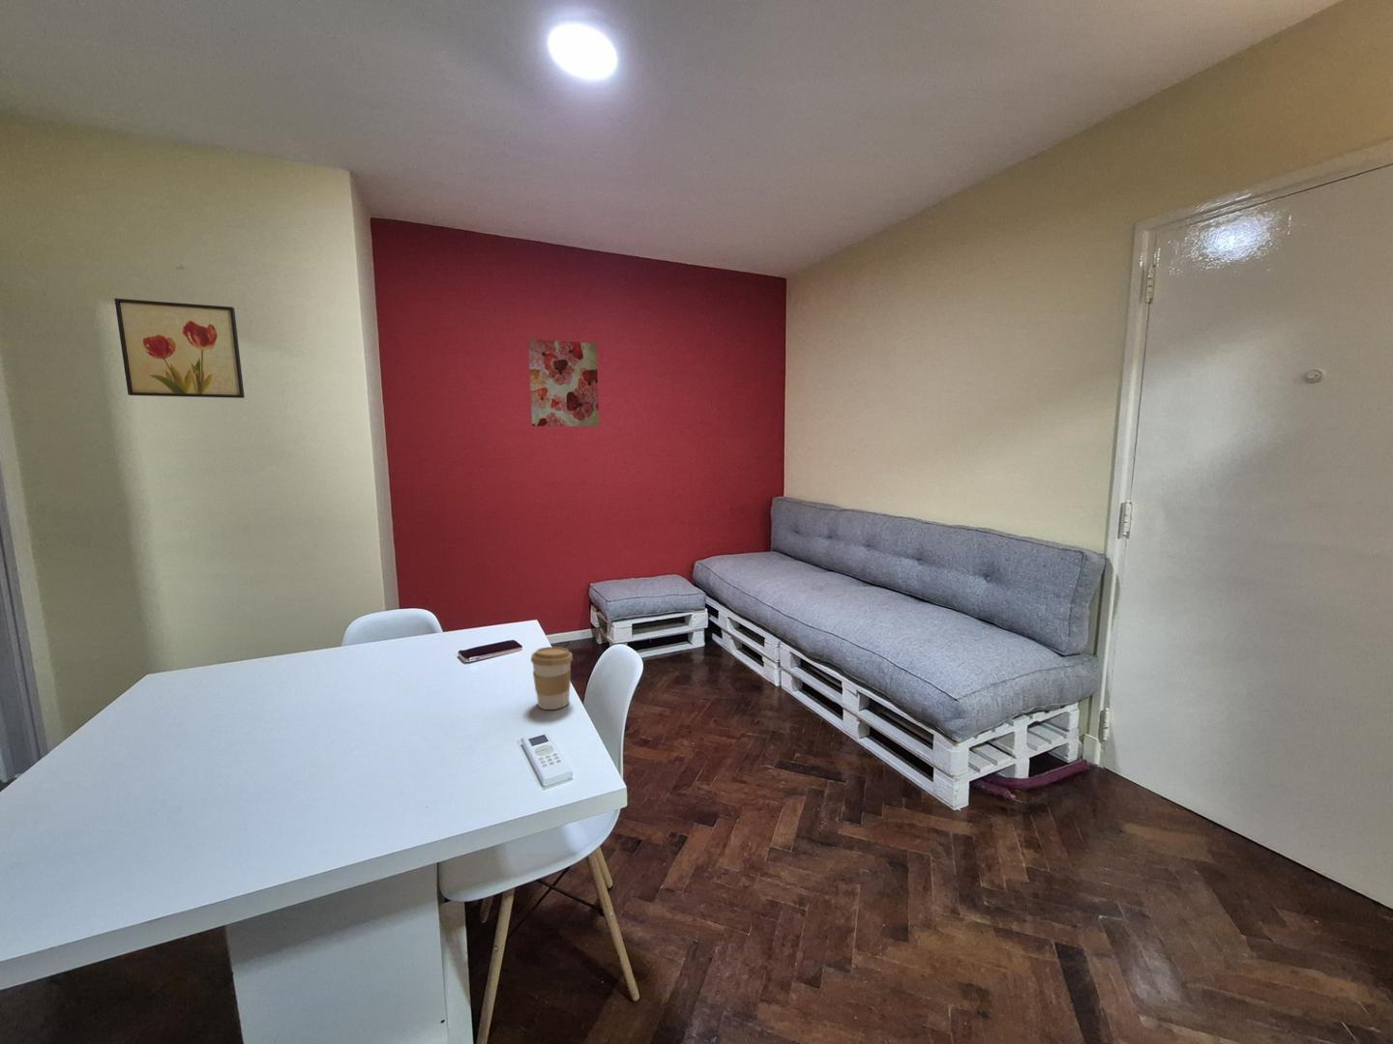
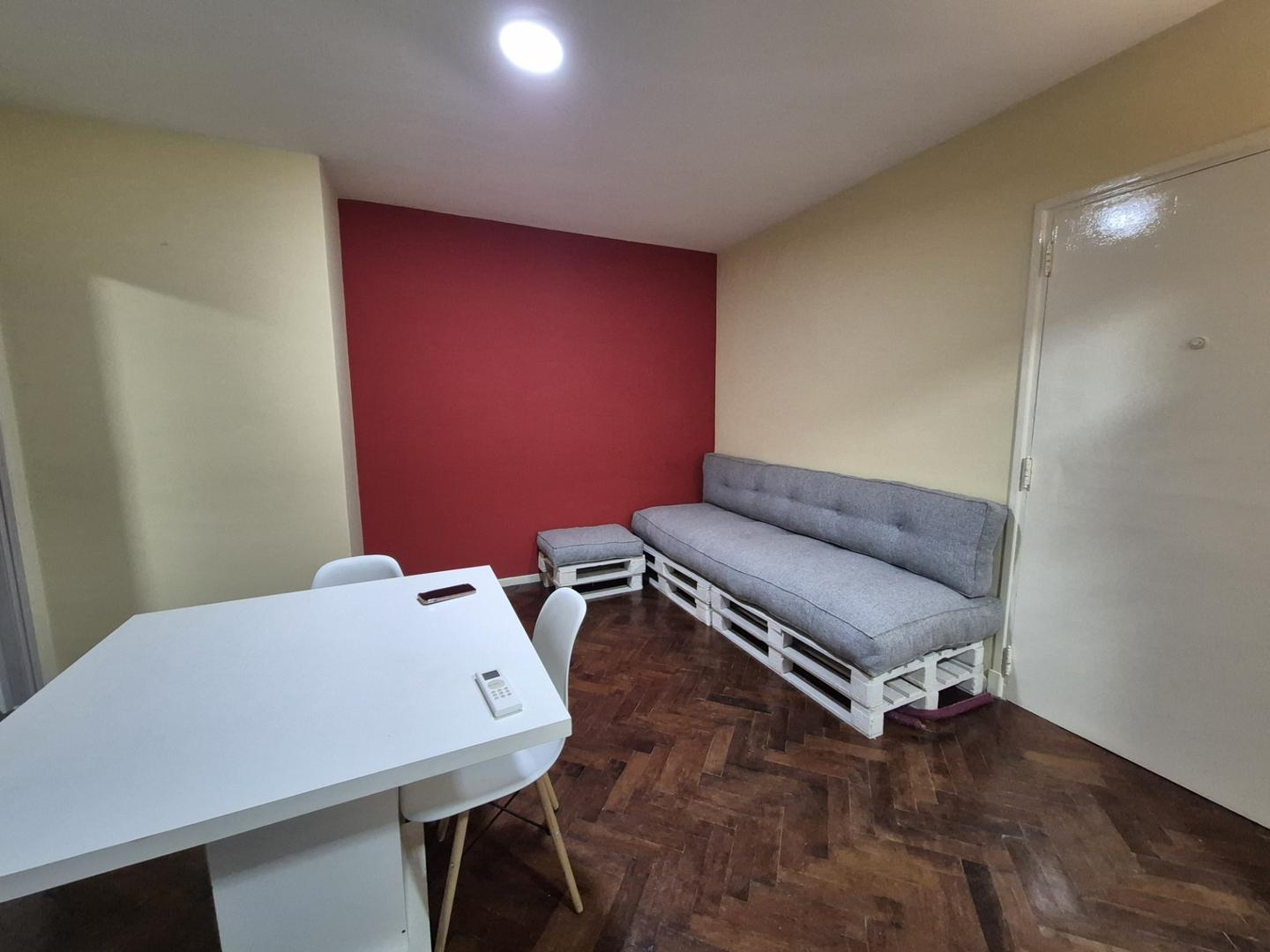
- wall art (564, 384)
- coffee cup (553, 676)
- wall art (183, 350)
